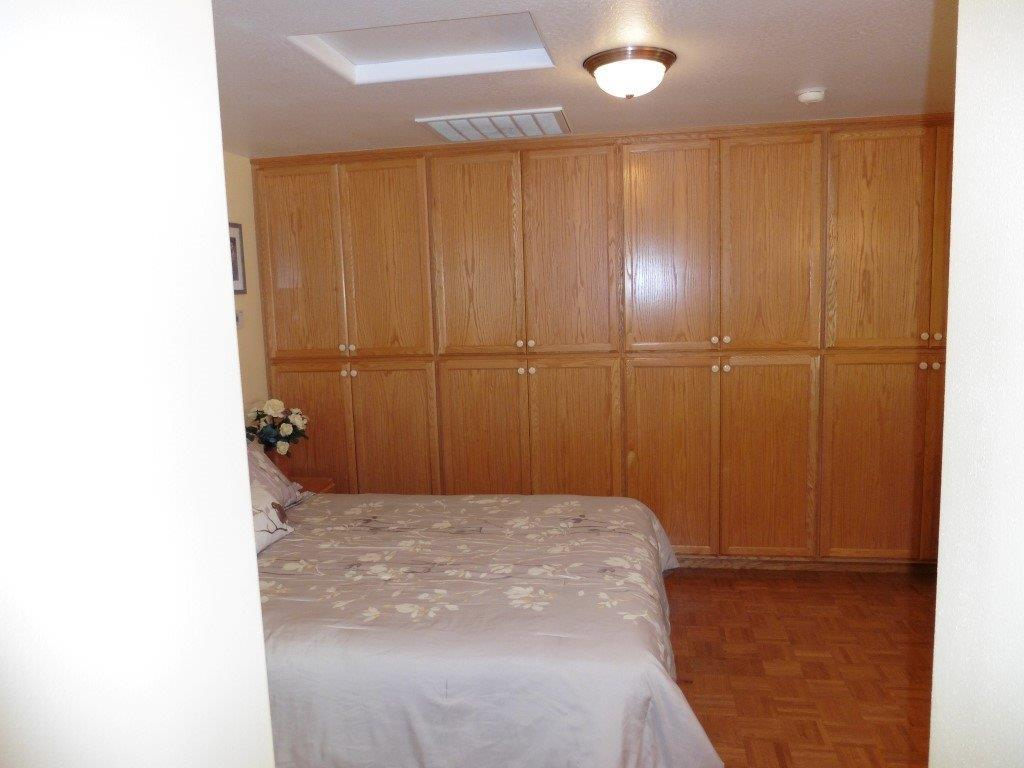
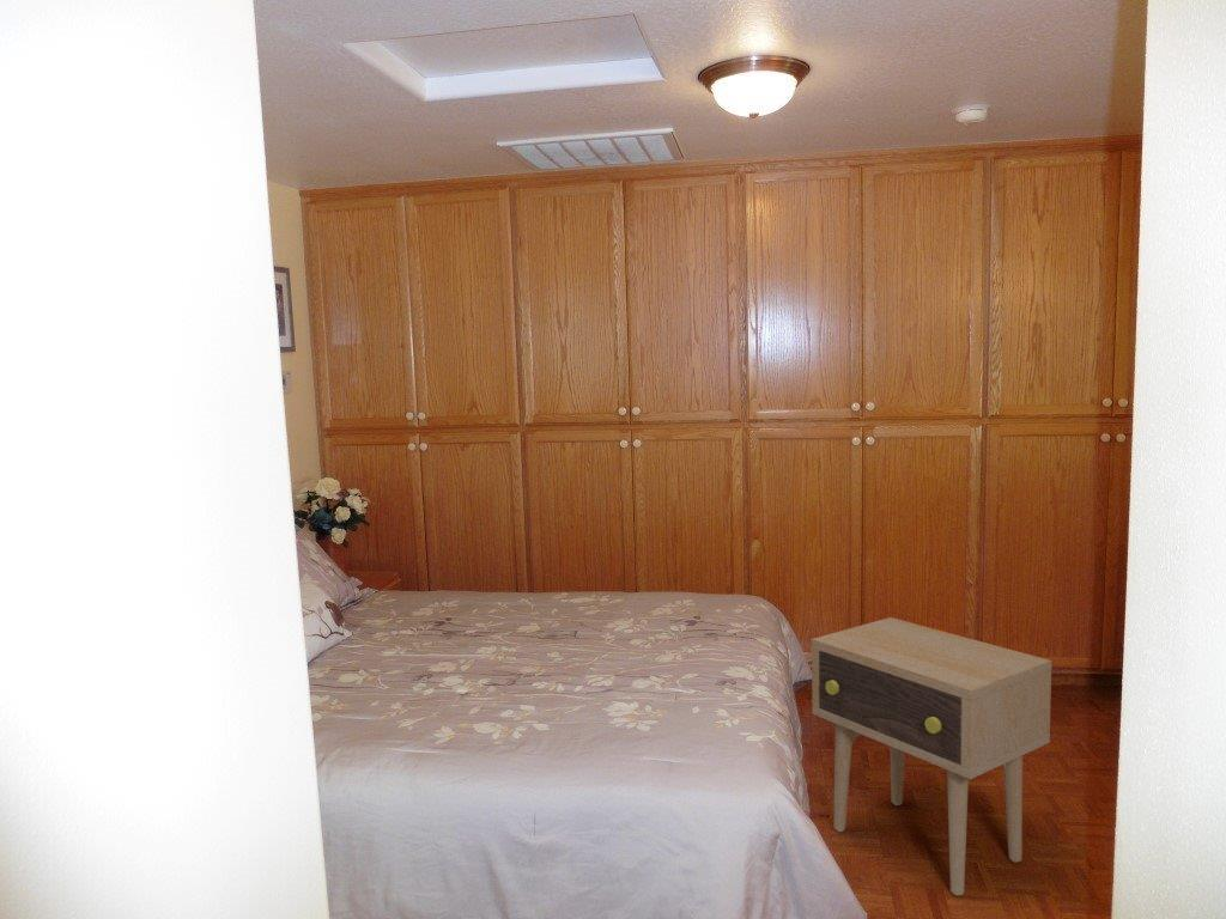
+ side table (922, 749)
